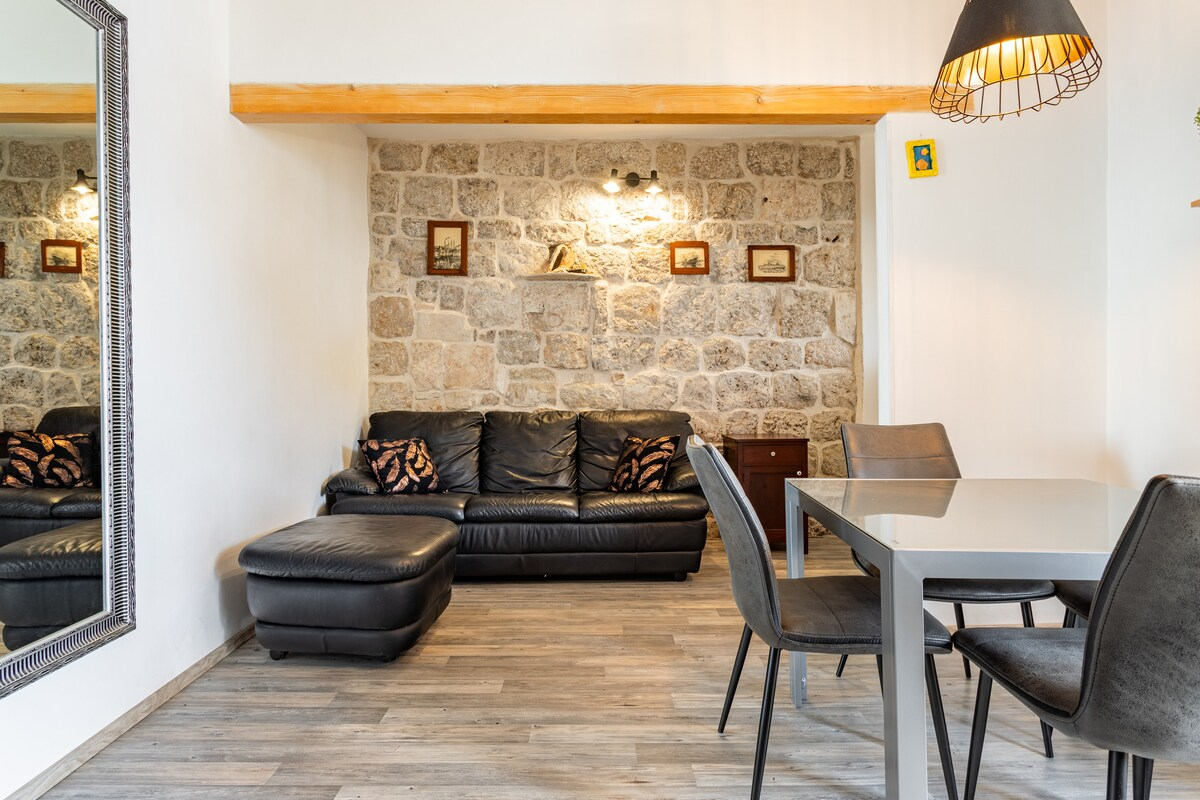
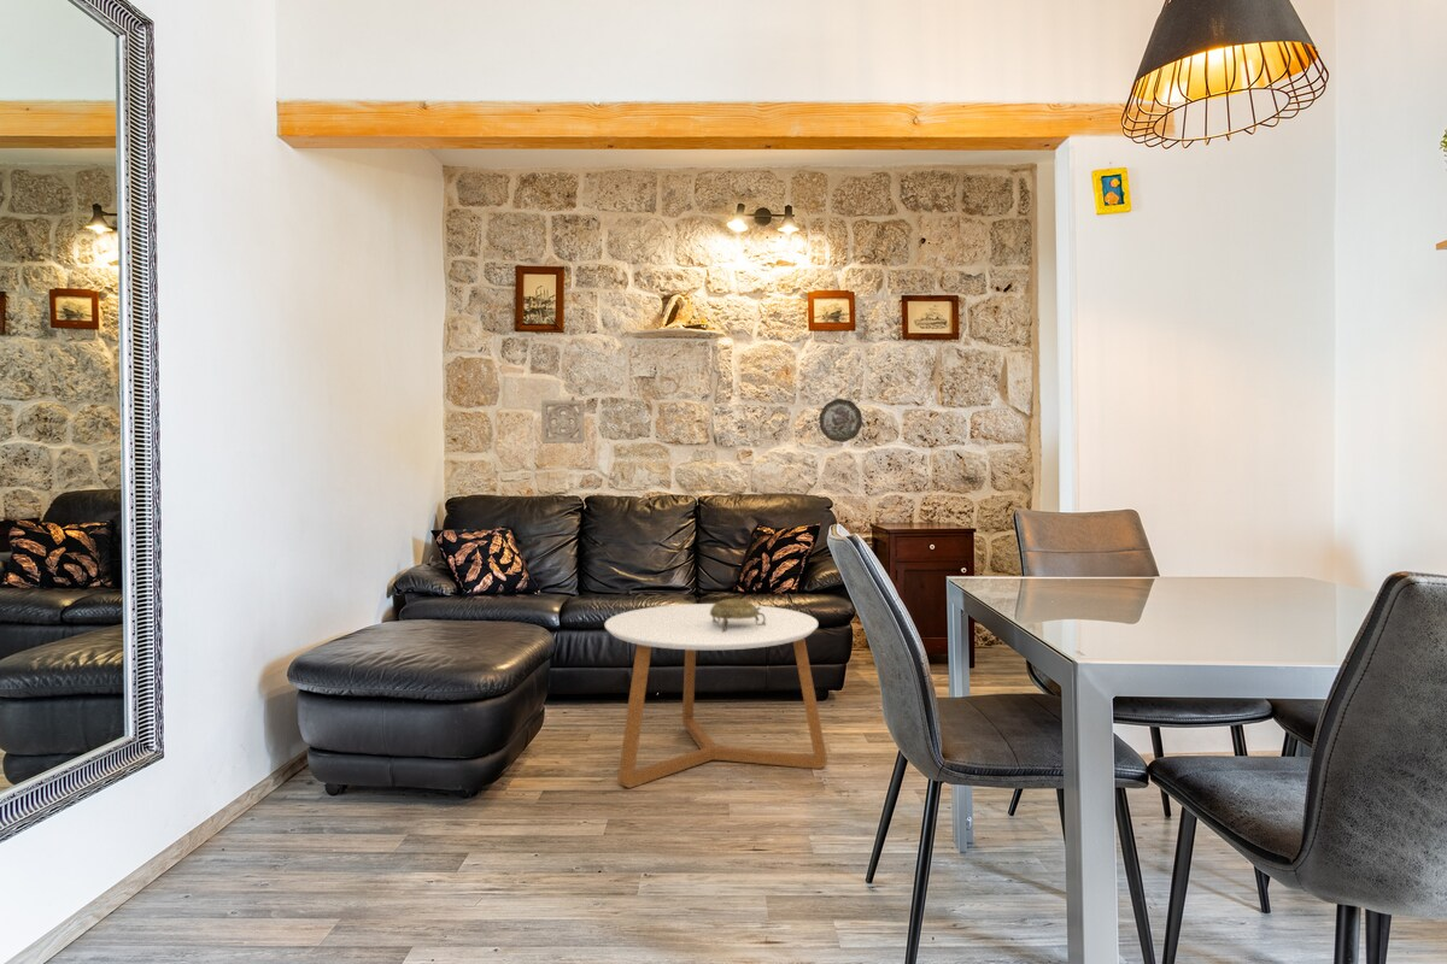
+ decorative bowl (736, 613)
+ decorative plate (840, 421)
+ wall ornament (562, 422)
+ coffee table (693, 688)
